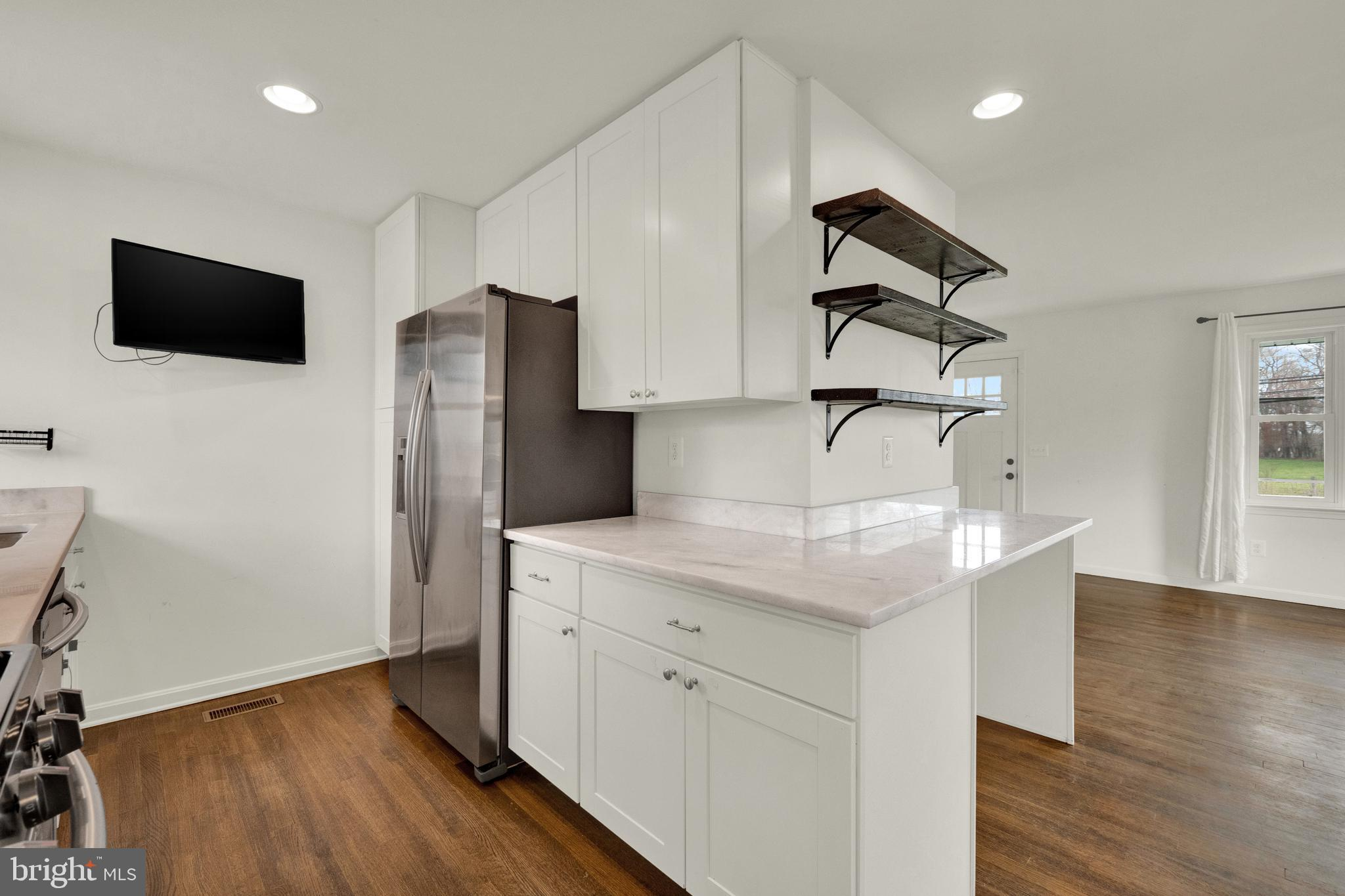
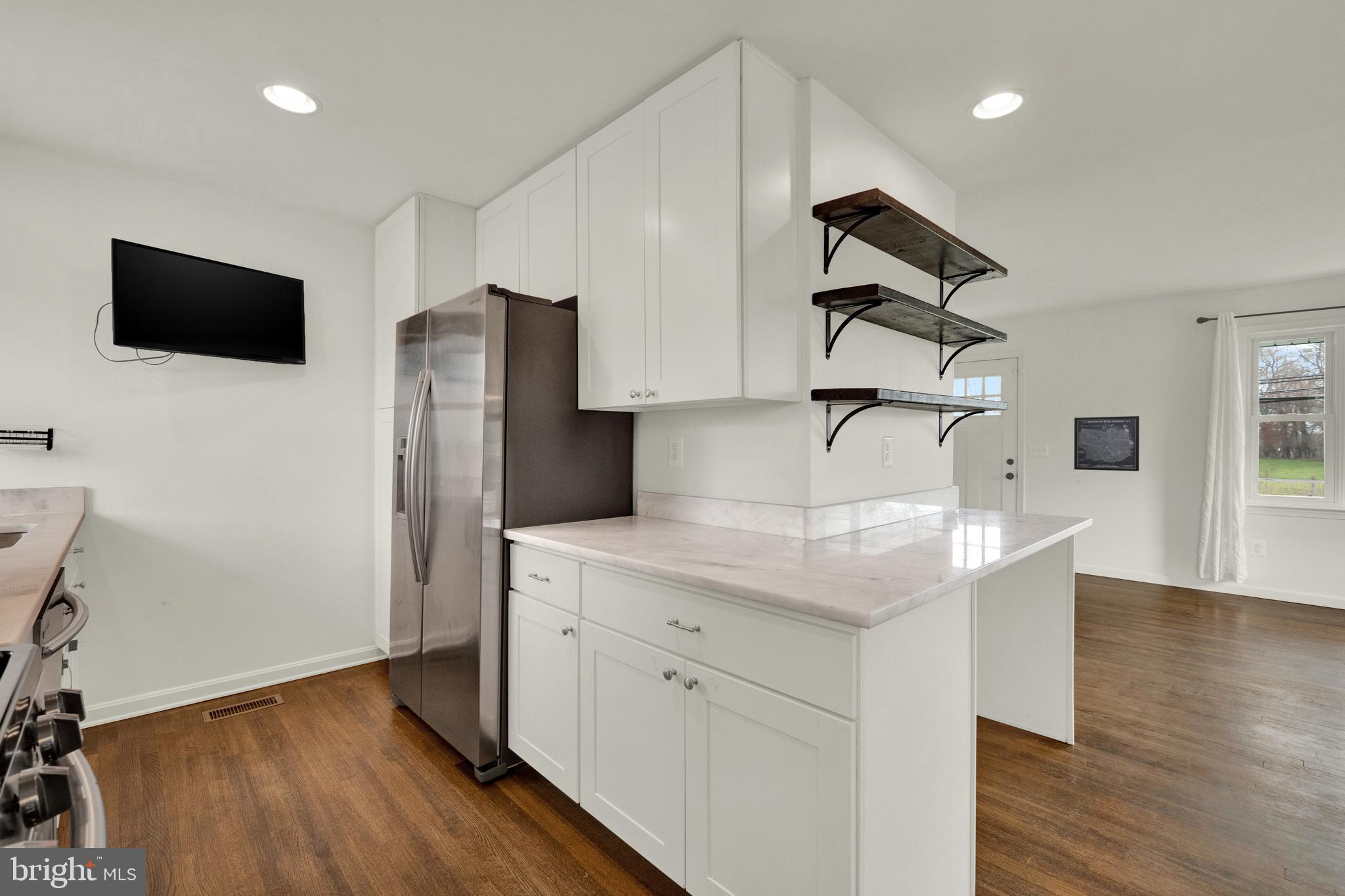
+ wall art (1105, 443)
